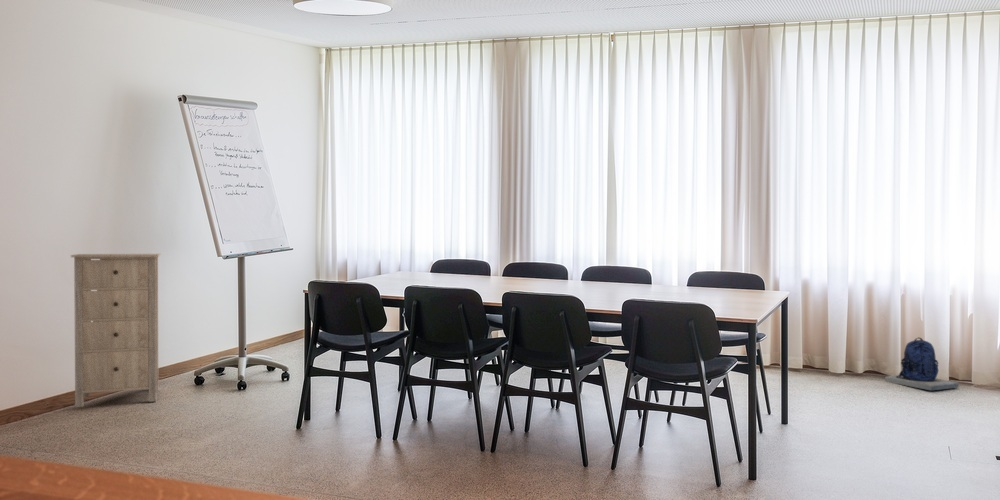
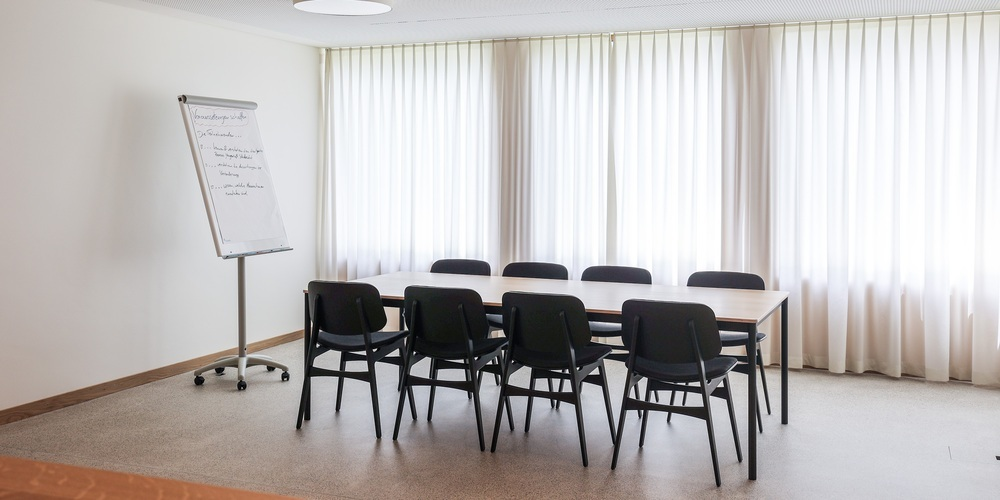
- backpack (921, 361)
- storage cabinet (118, 326)
